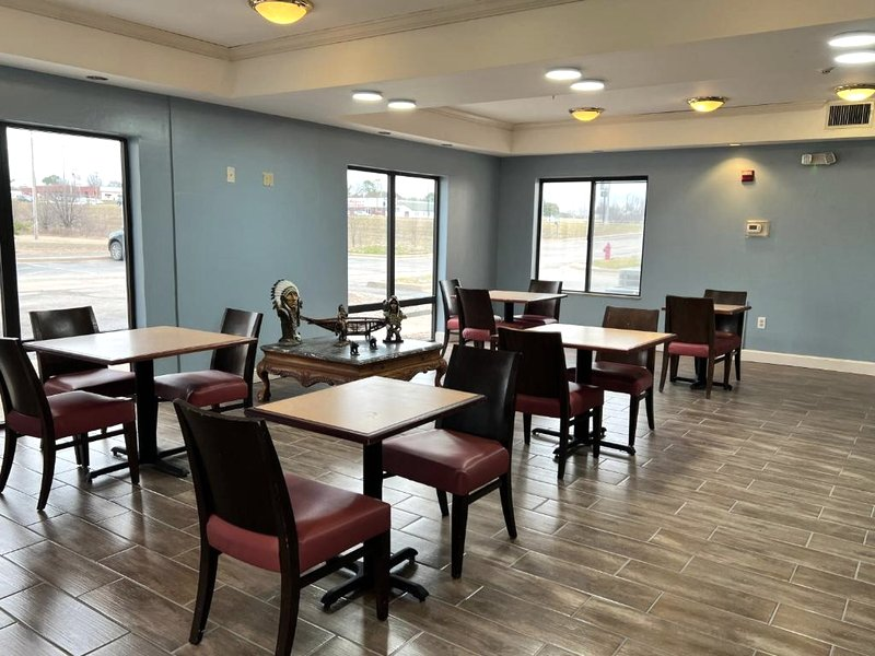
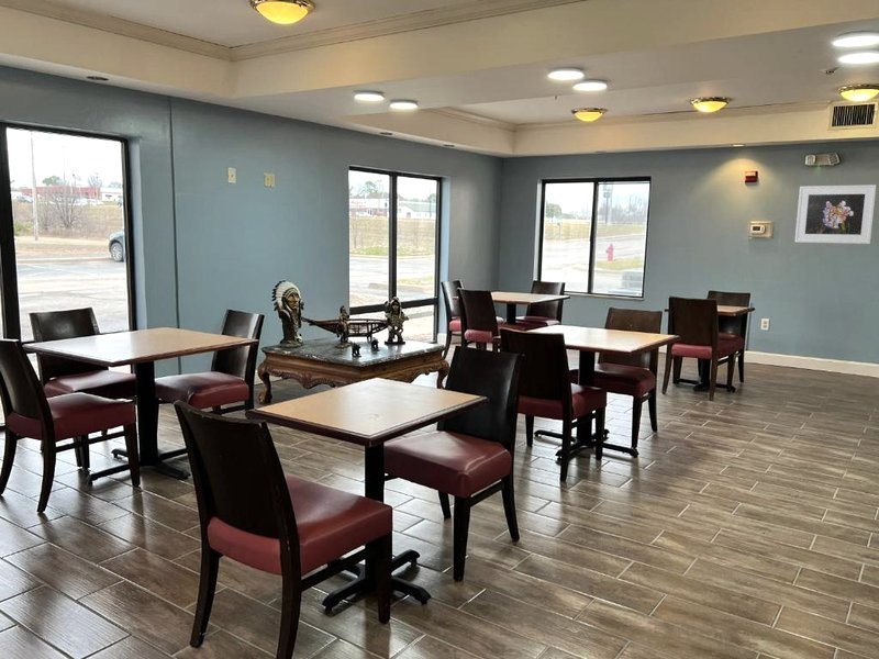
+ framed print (834, 214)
